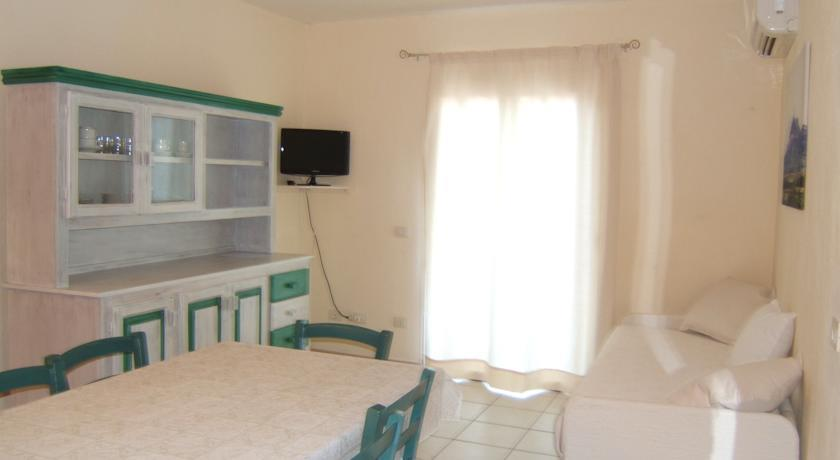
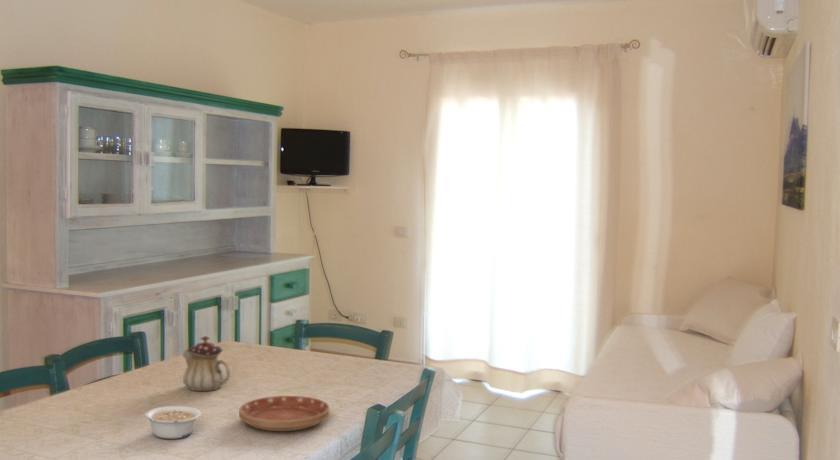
+ legume (174, 421)
+ saucer (284, 413)
+ teapot (206, 361)
